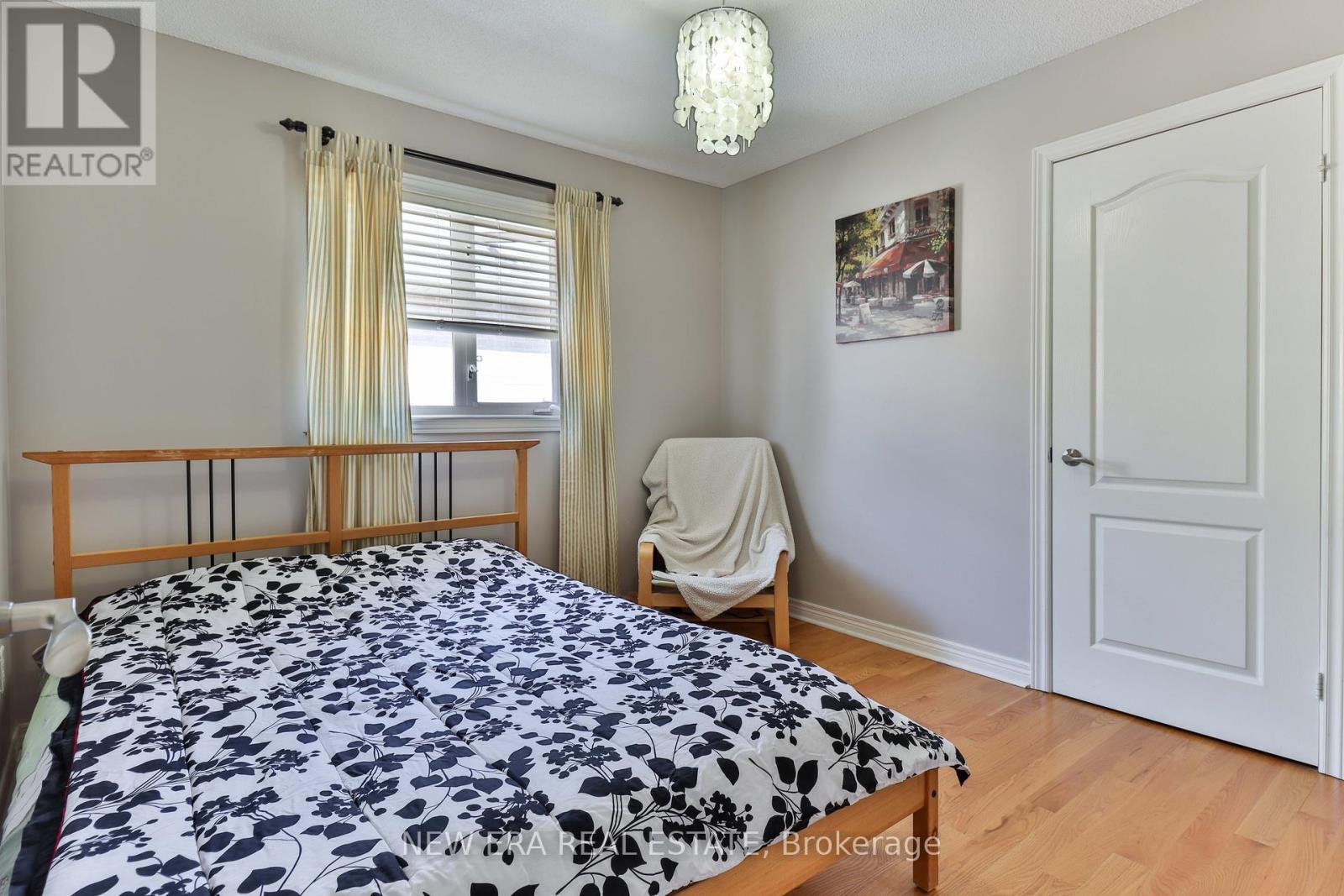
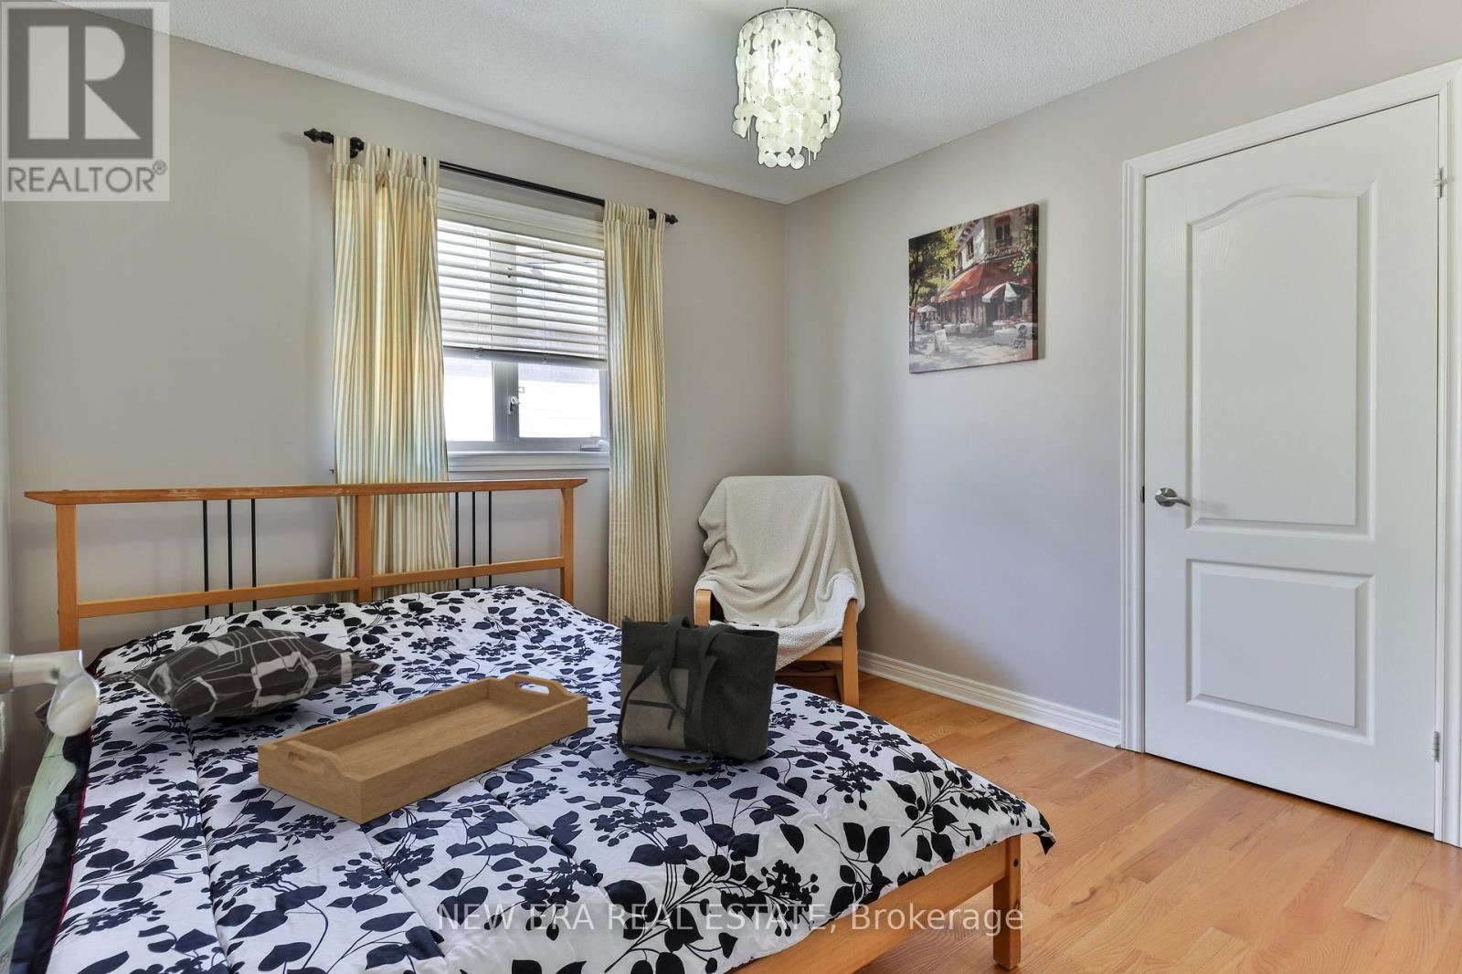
+ decorative pillow (243, 671)
+ tote bag (689, 686)
+ serving tray (438, 729)
